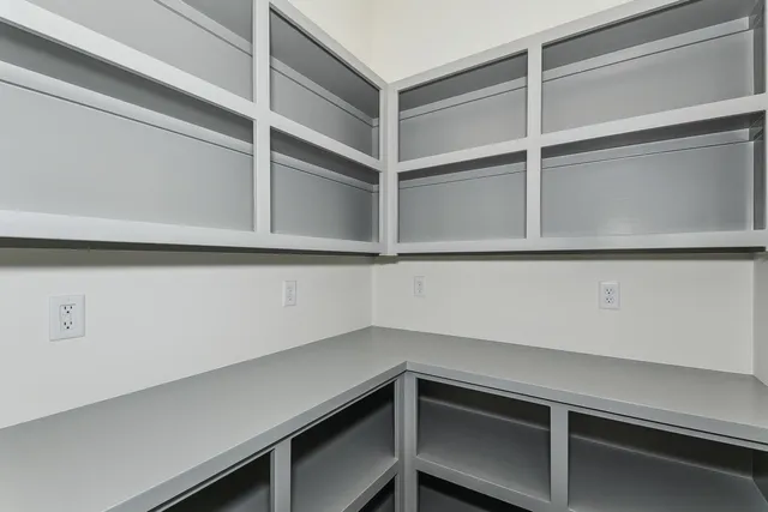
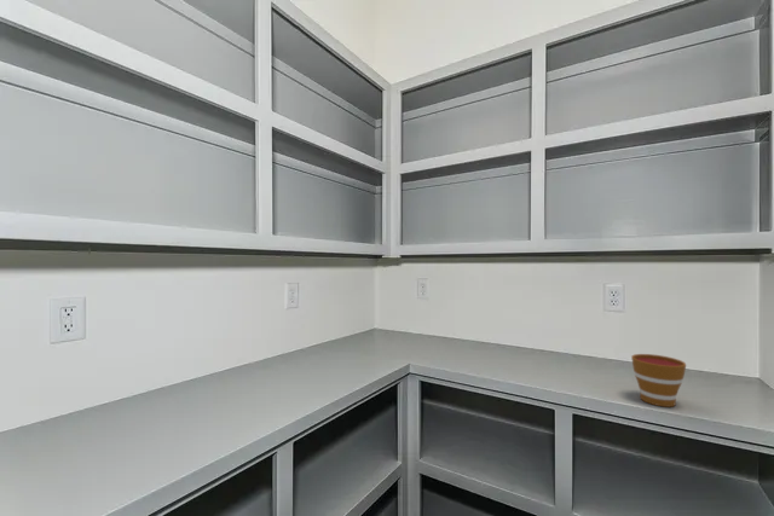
+ cup (658, 379)
